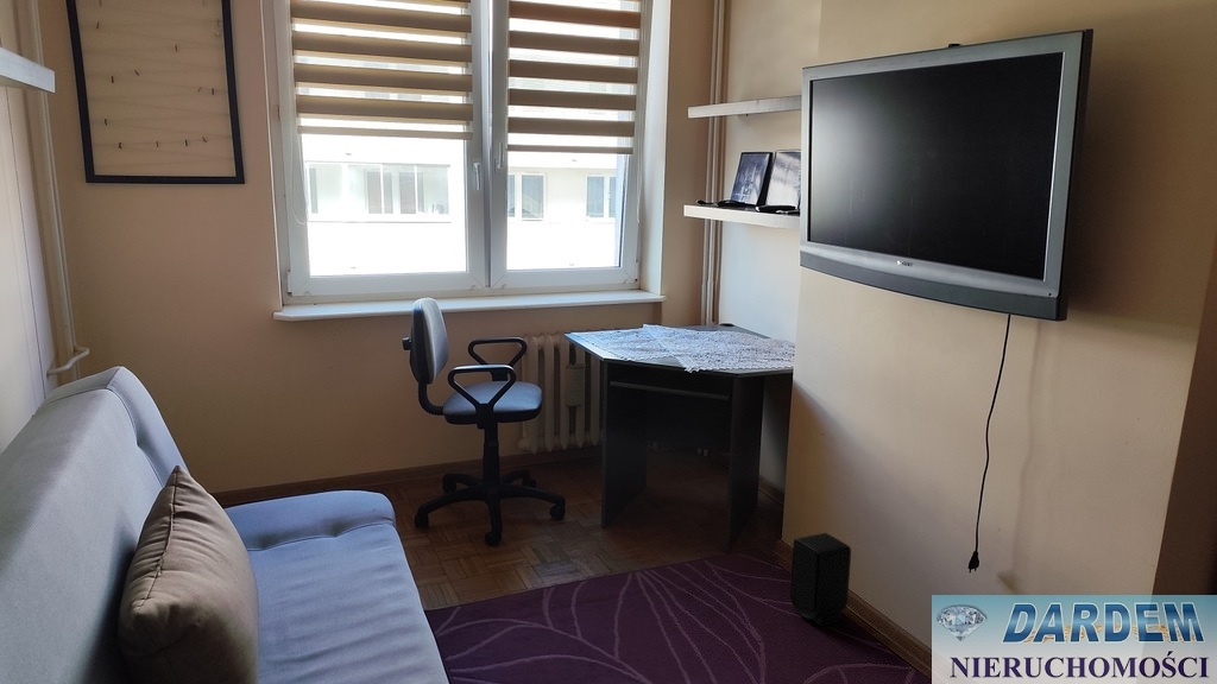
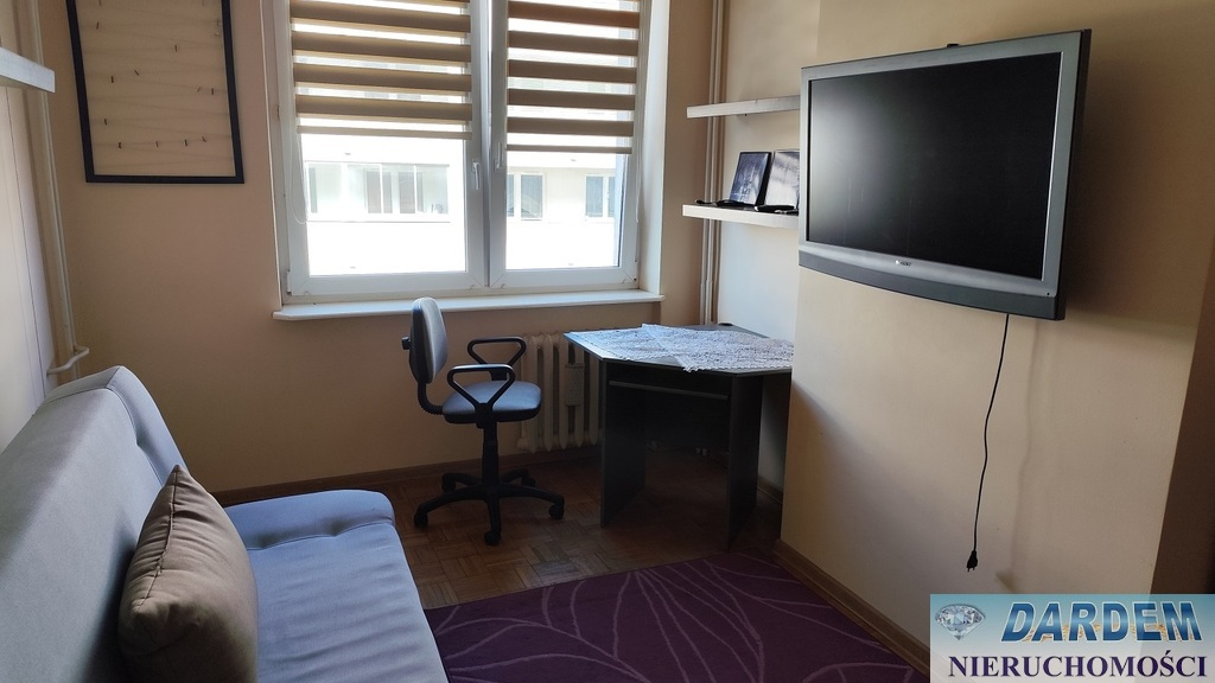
- speaker (819, 578)
